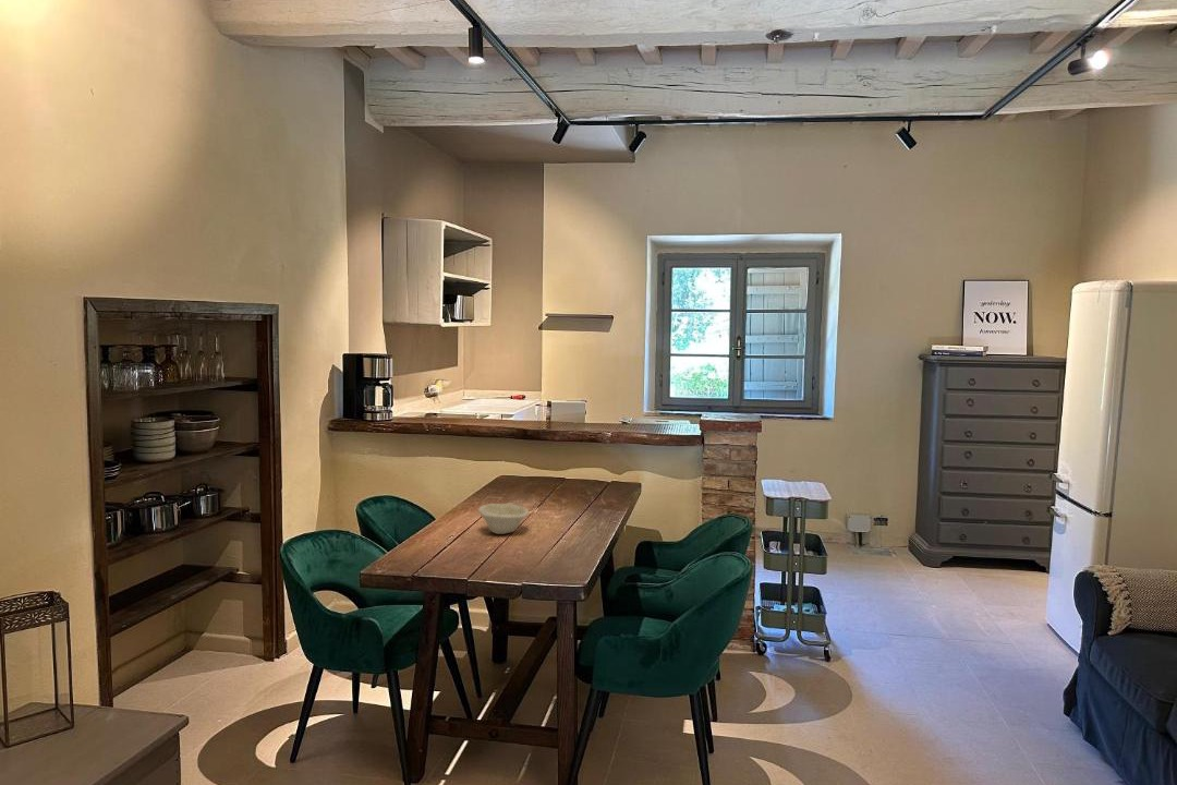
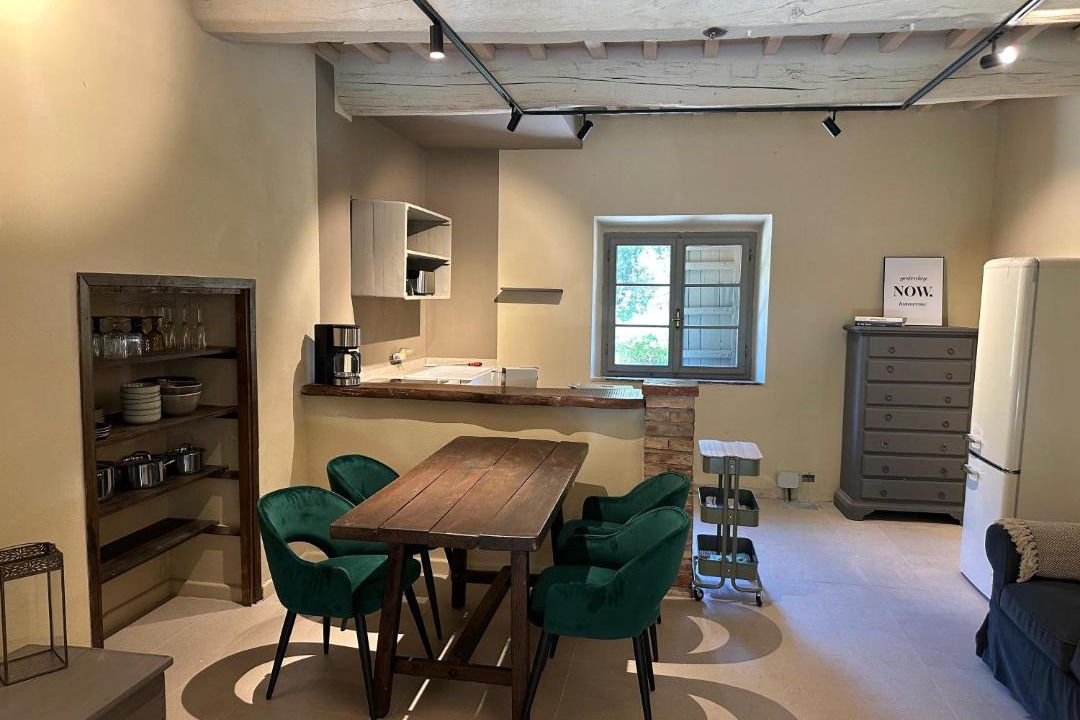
- bowl (502, 519)
